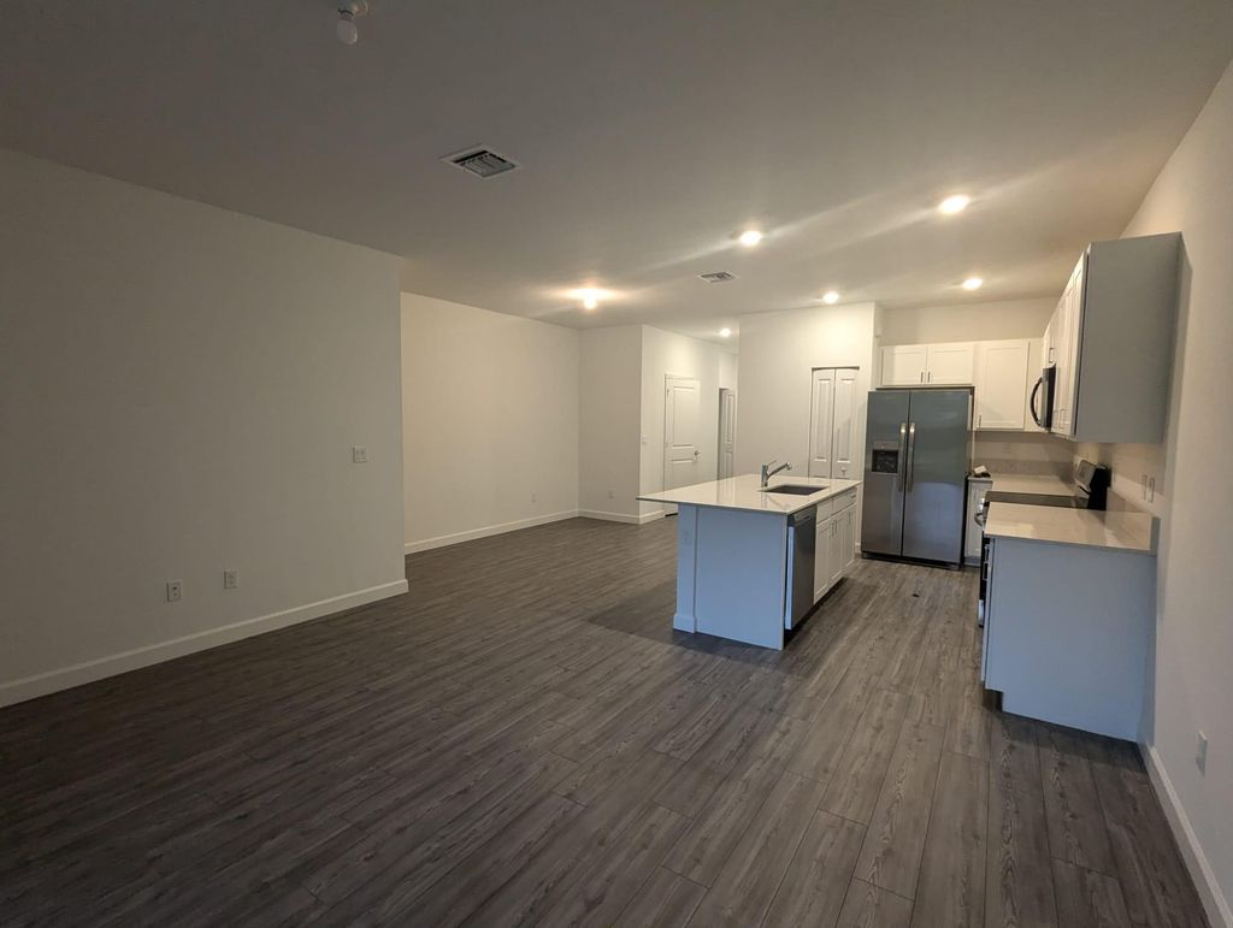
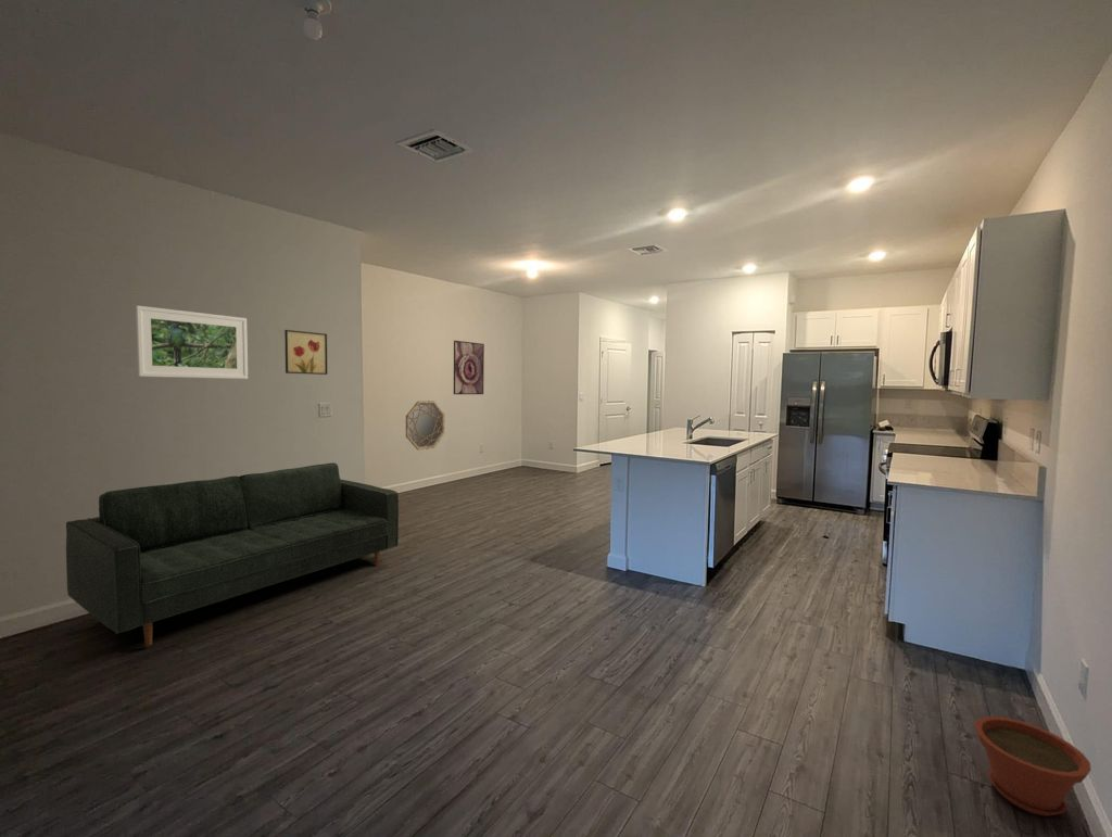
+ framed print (195, 345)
+ sofa (256, 532)
+ wall art (306, 353)
+ home mirror (426, 424)
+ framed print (469, 368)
+ plant pot (1027, 770)
